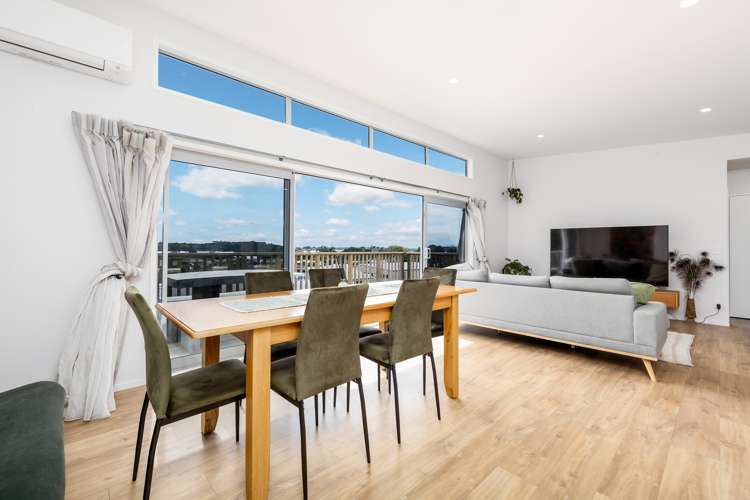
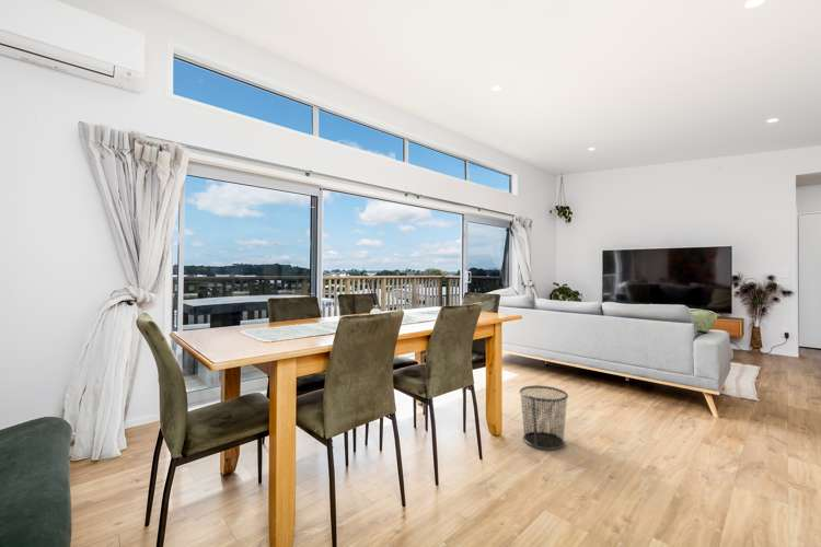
+ waste bin (543, 416)
